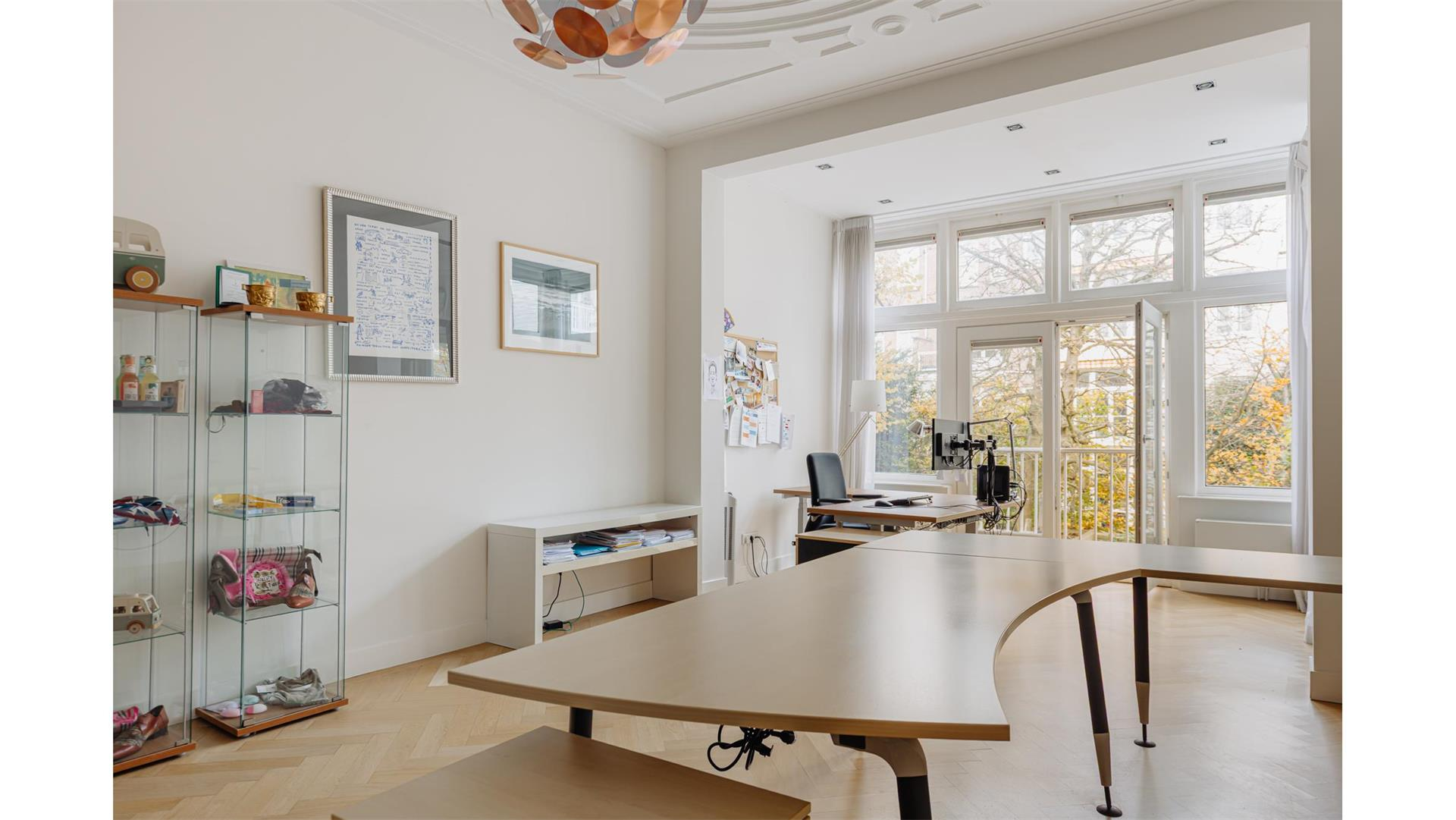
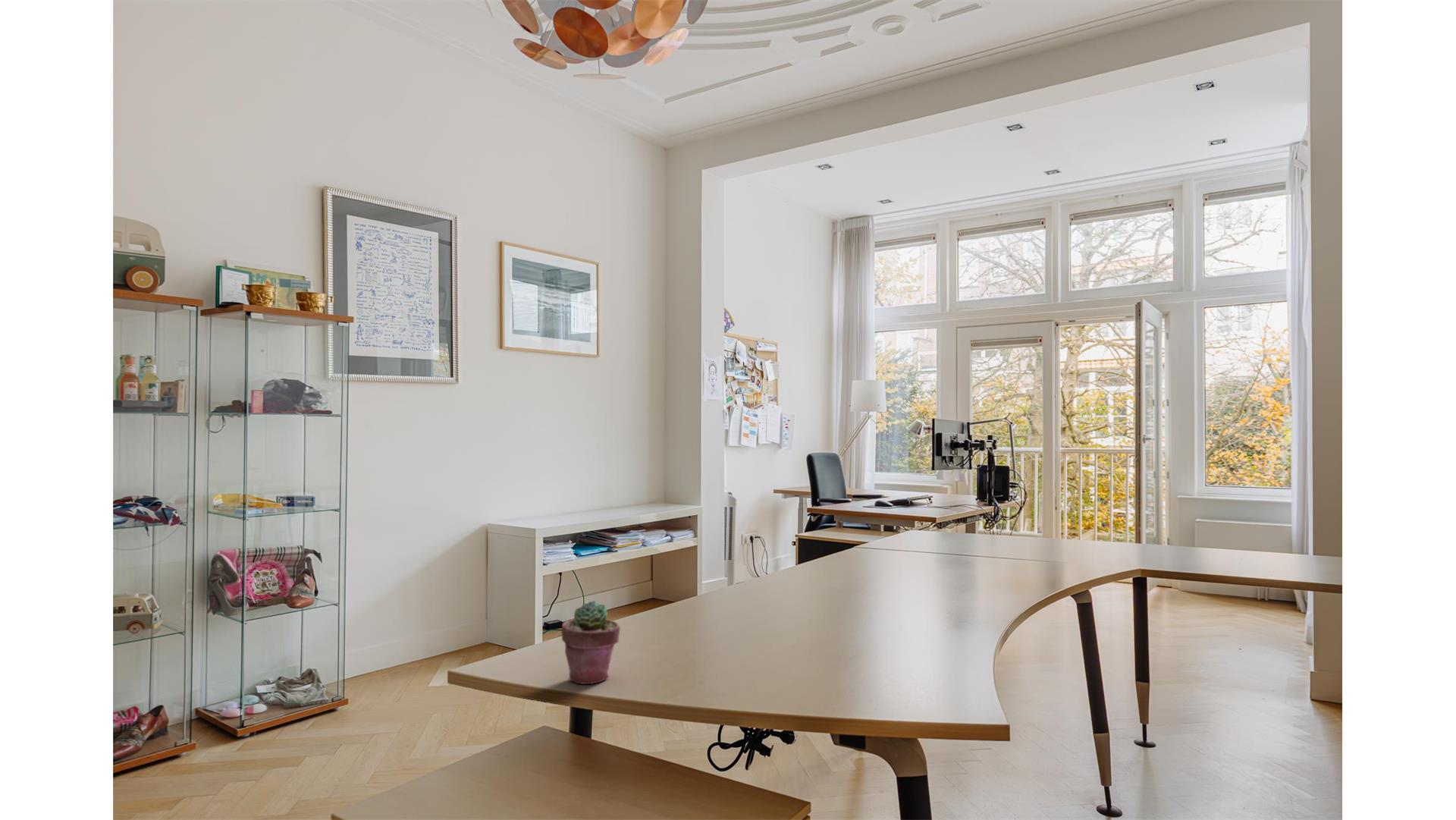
+ potted succulent (590, 639)
